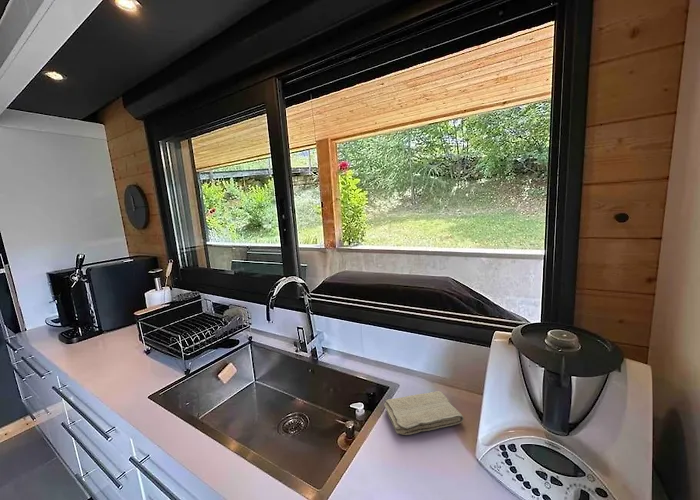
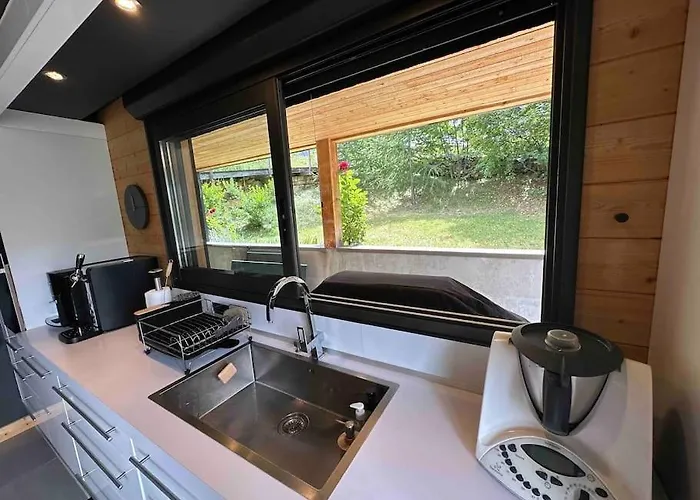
- washcloth (421, 410)
